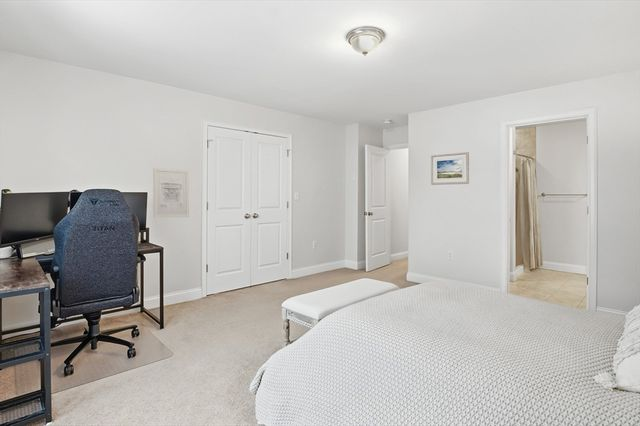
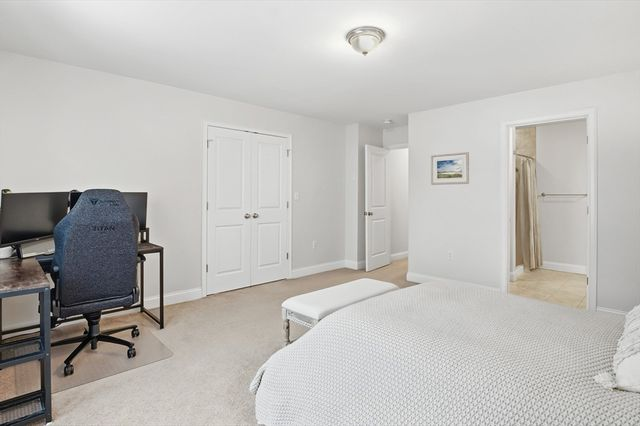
- wall art (171, 193)
